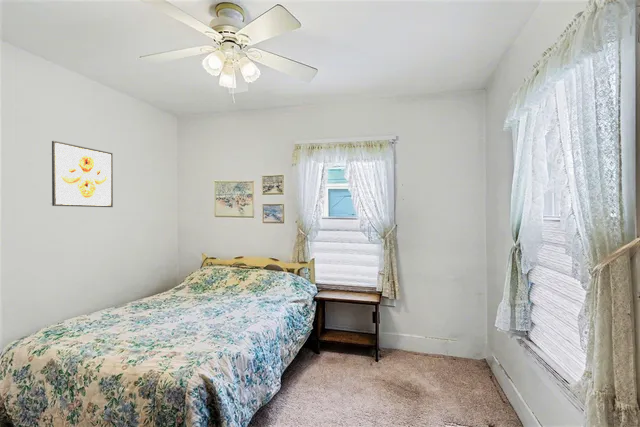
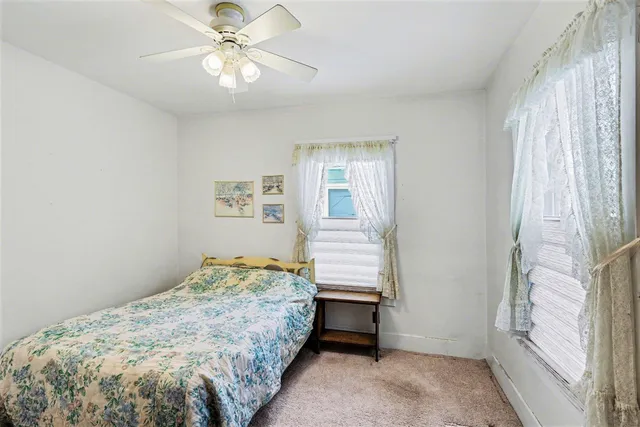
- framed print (85, 177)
